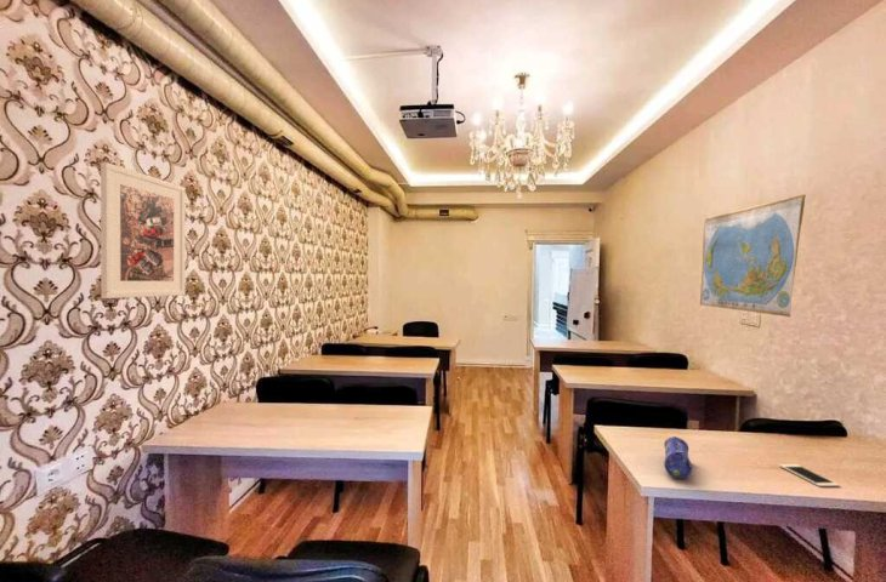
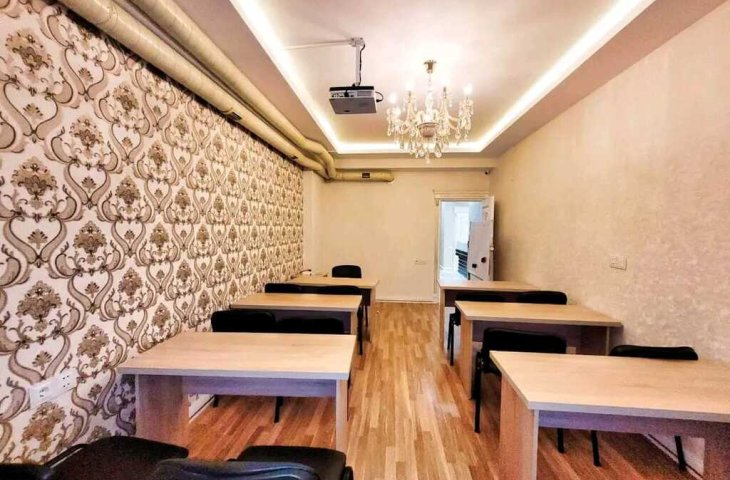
- world map (742, 259)
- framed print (148, 236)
- pencil case (676, 455)
- cell phone (807, 474)
